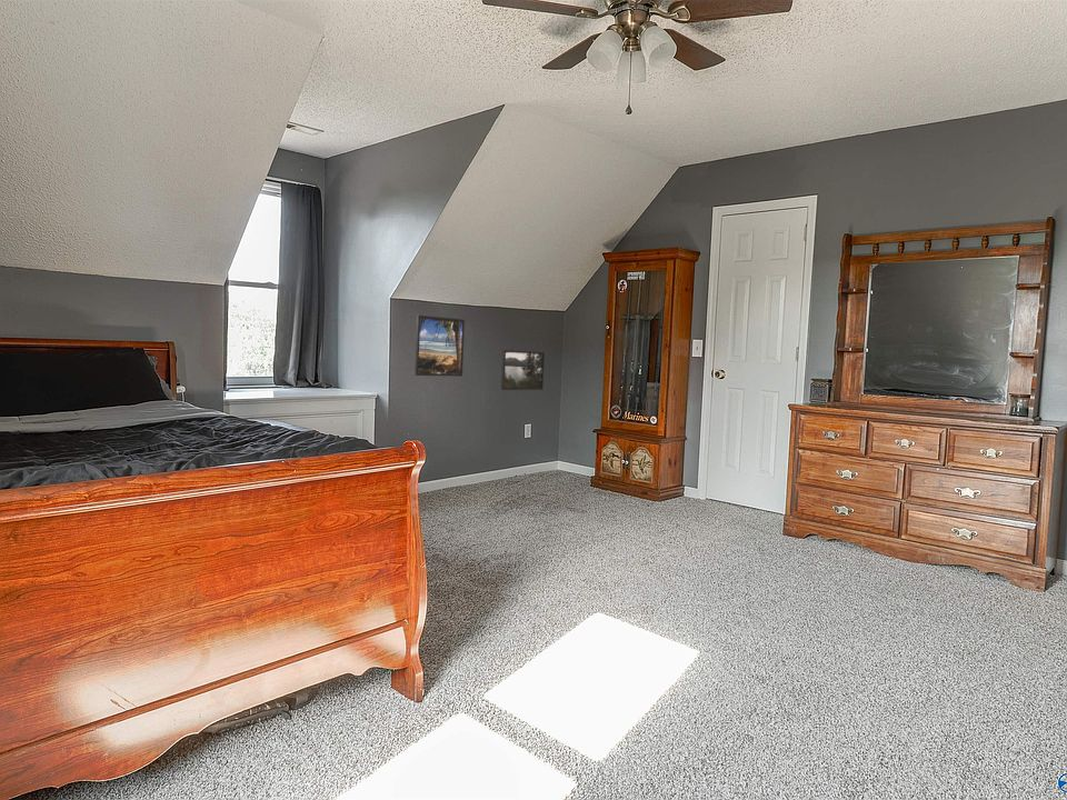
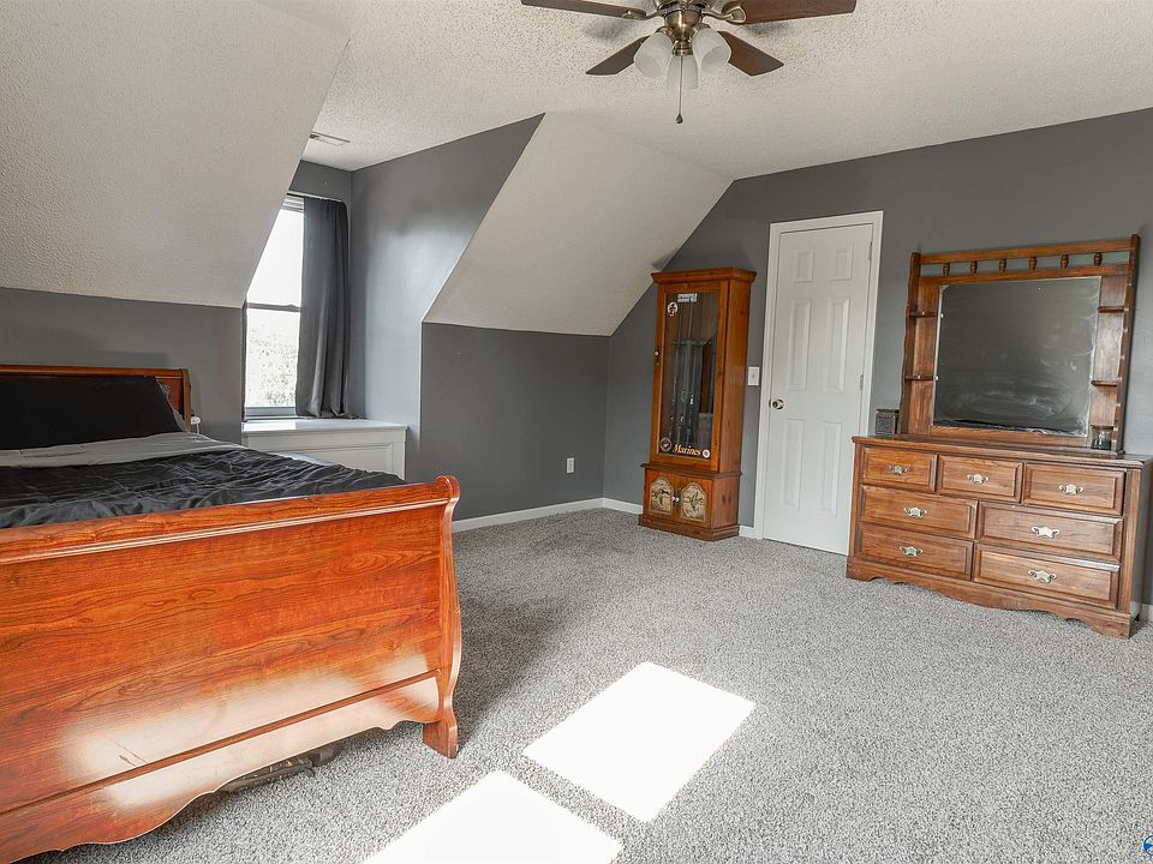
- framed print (440, 347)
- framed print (522, 370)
